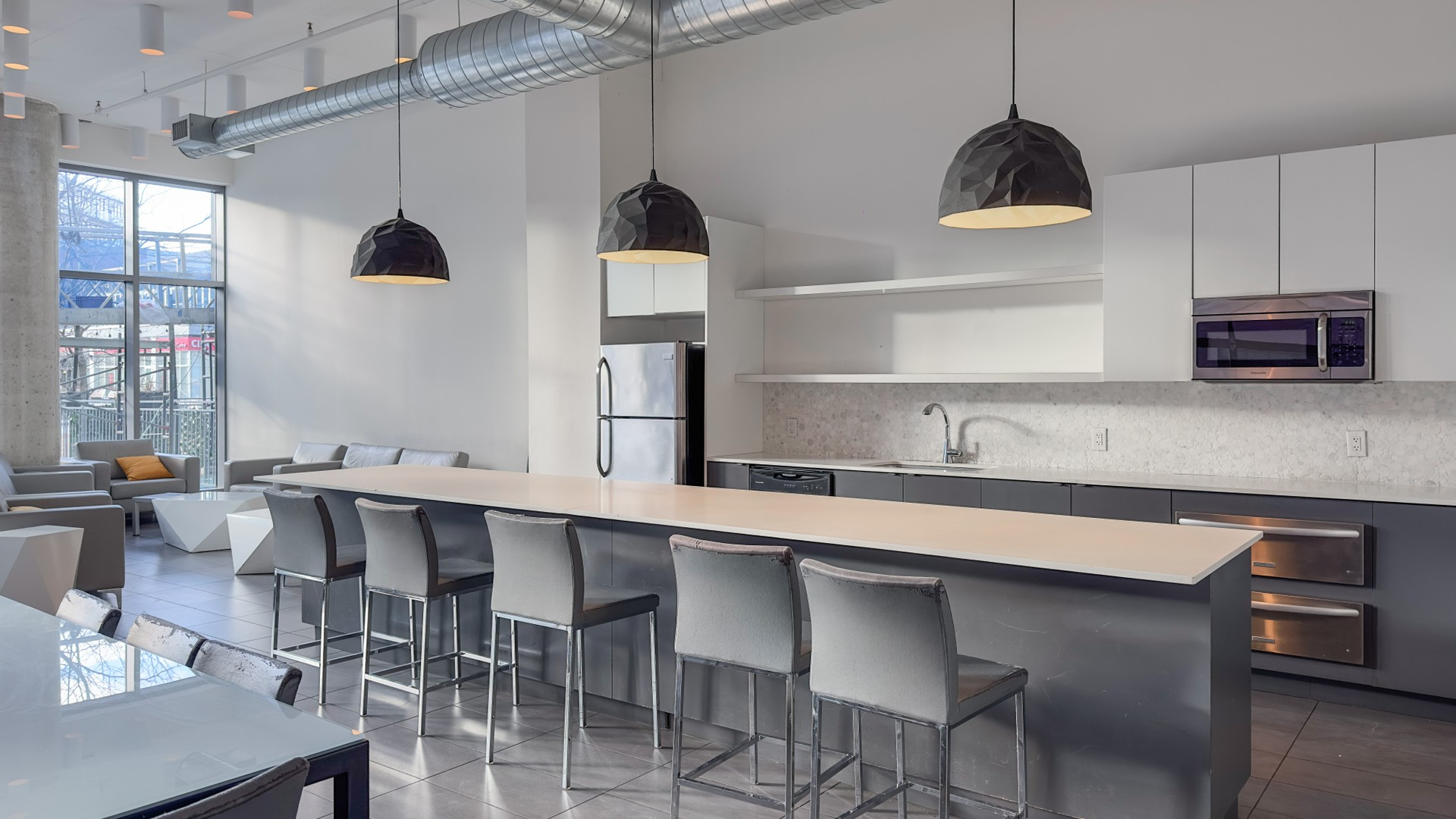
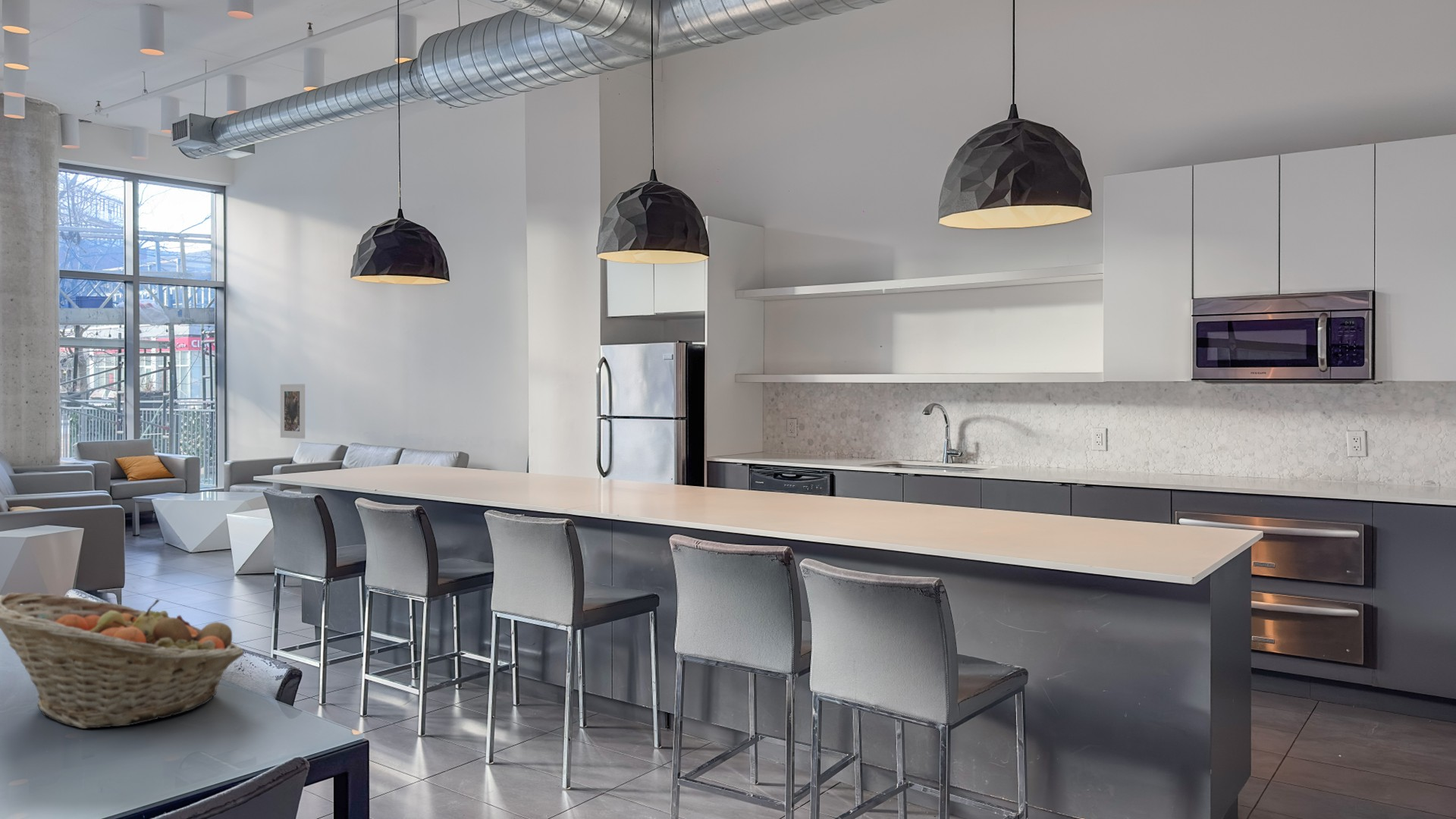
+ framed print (292, 411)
+ fruit basket (118, 646)
